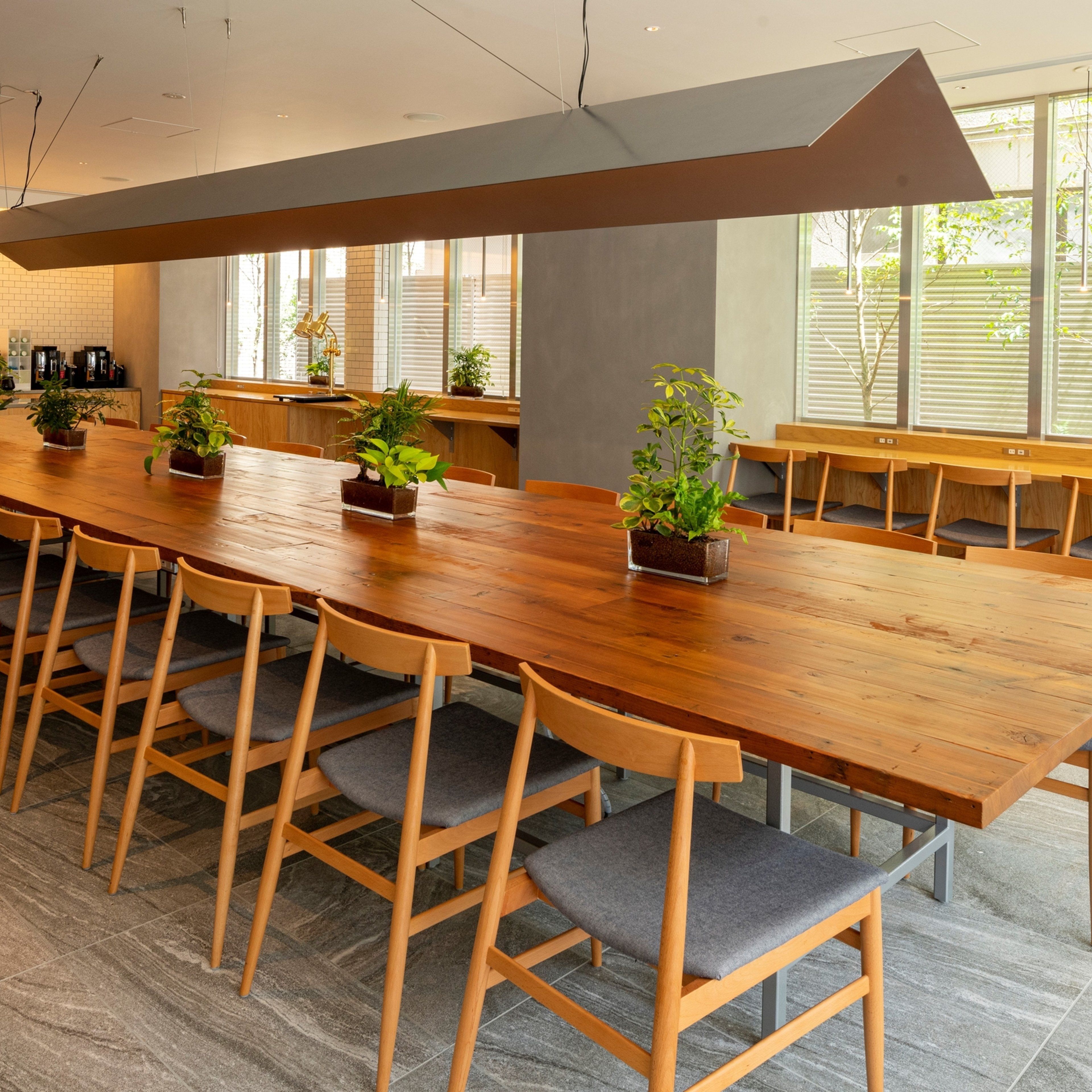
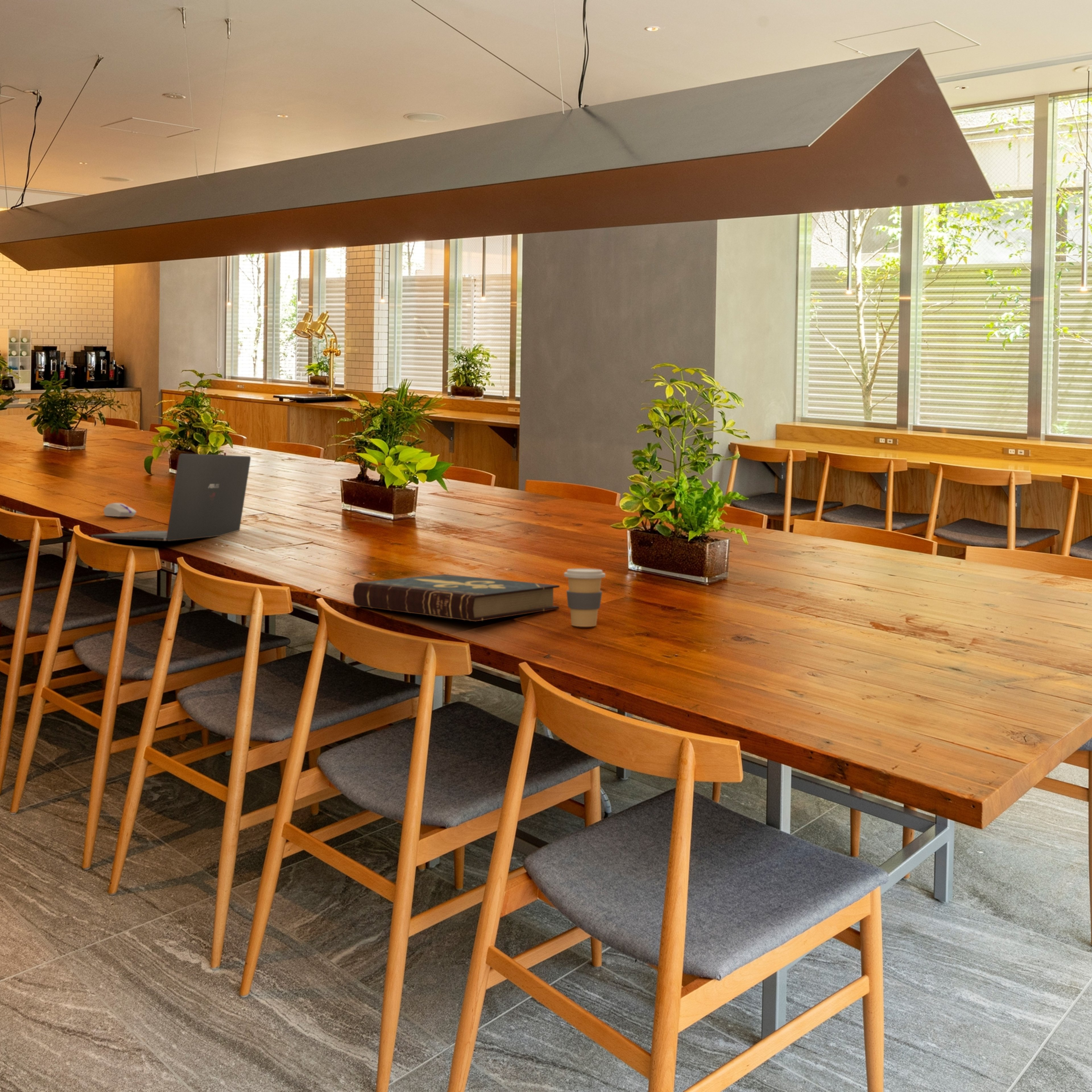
+ computer mouse (119, 509)
+ book (456, 596)
+ laptop (174, 496)
+ coffee cup (584, 597)
